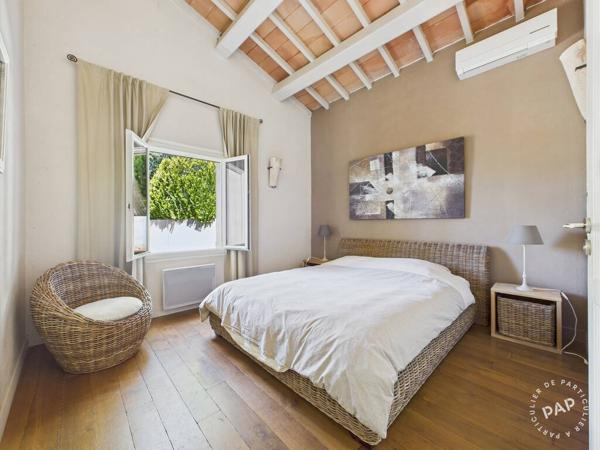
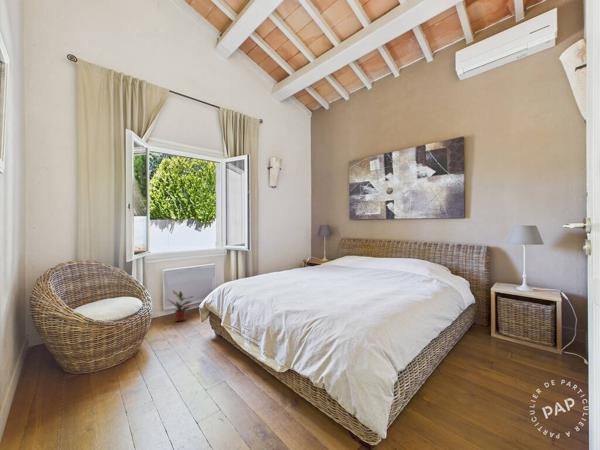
+ potted plant (181, 305)
